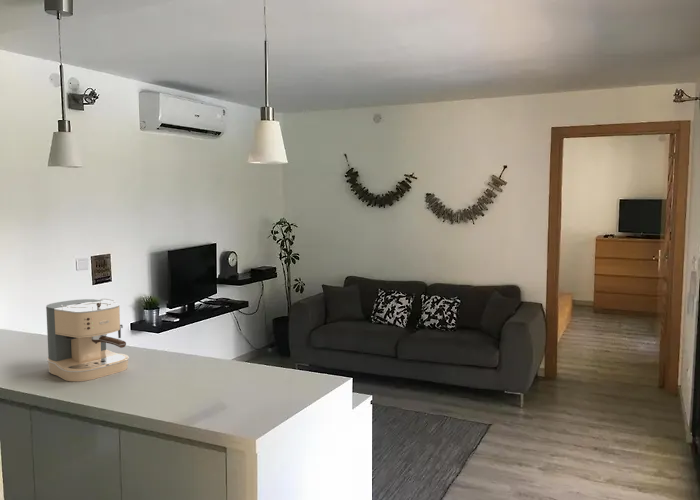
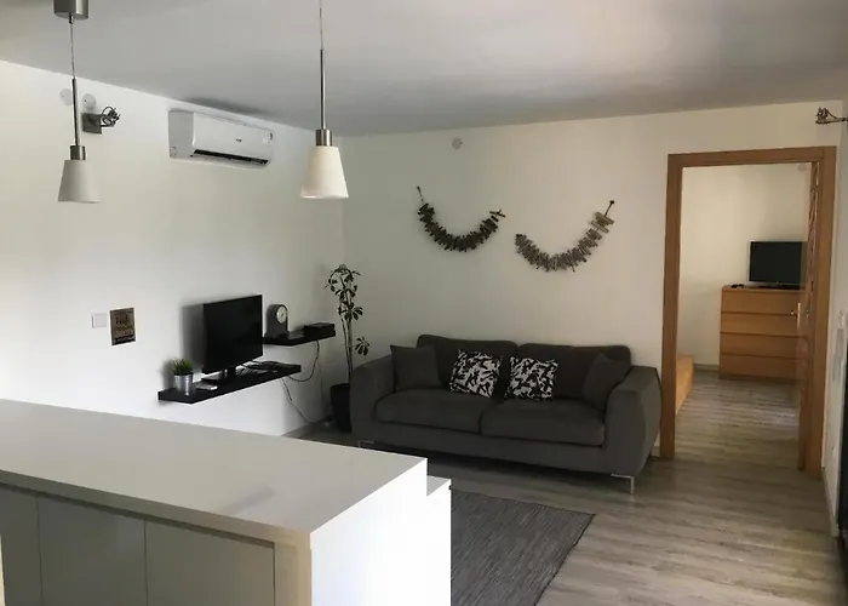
- coffee maker (91, 336)
